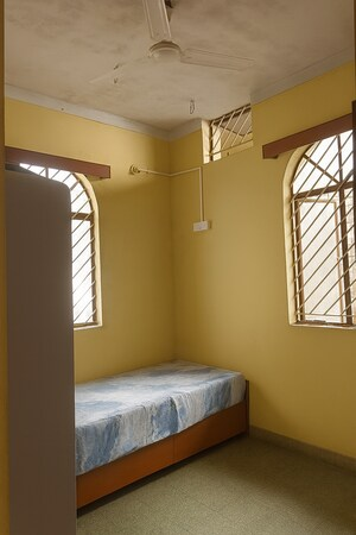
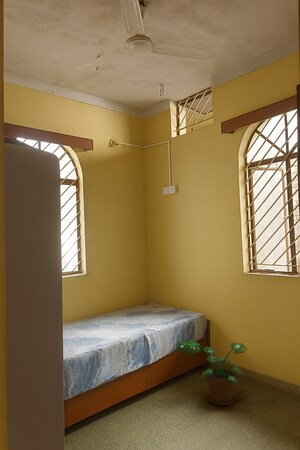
+ potted plant (214, 369)
